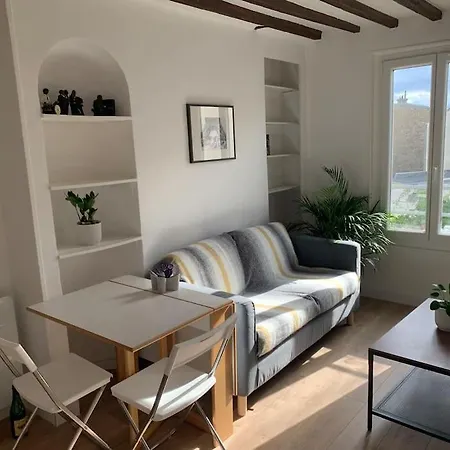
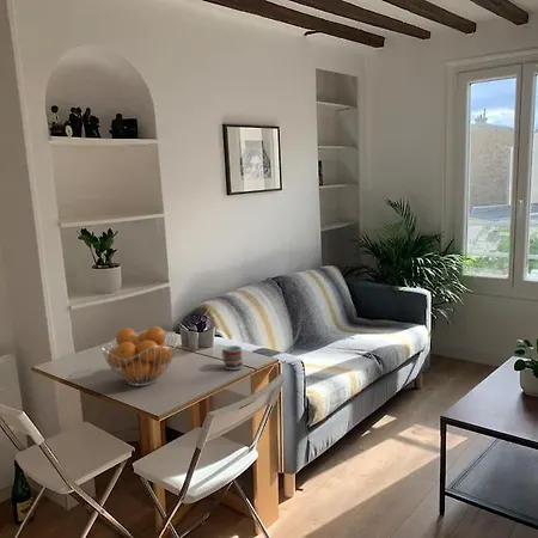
+ cup (231, 356)
+ fruit basket (140, 354)
